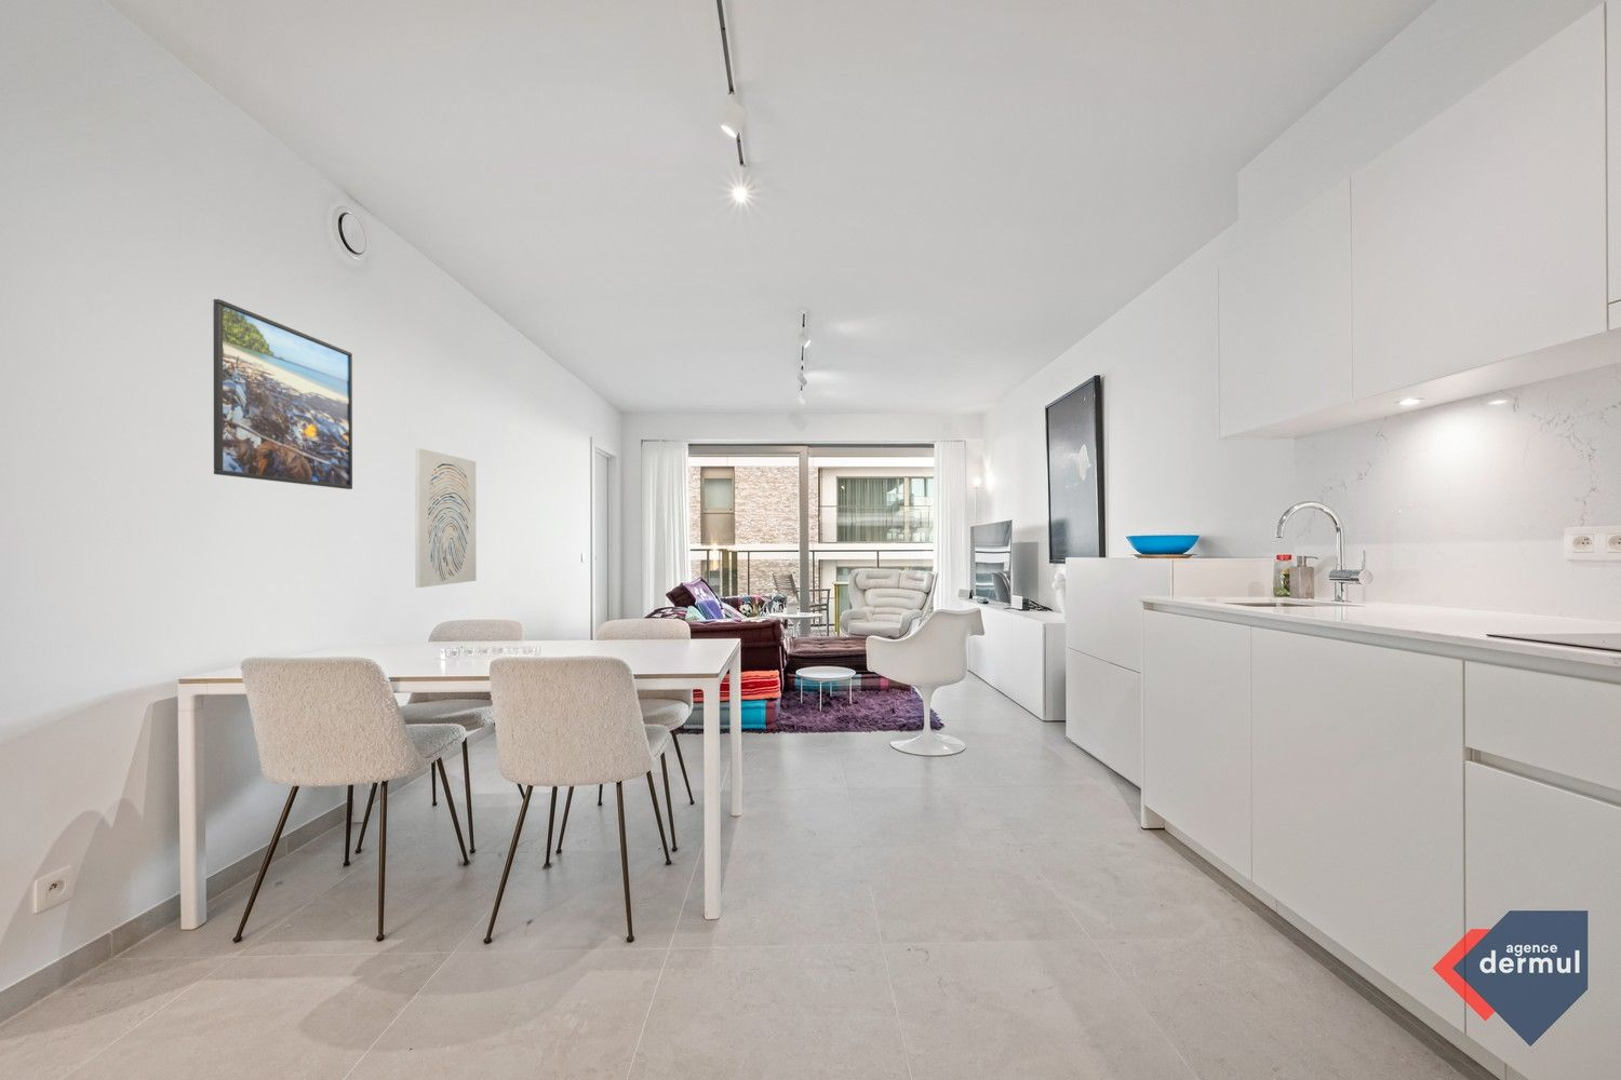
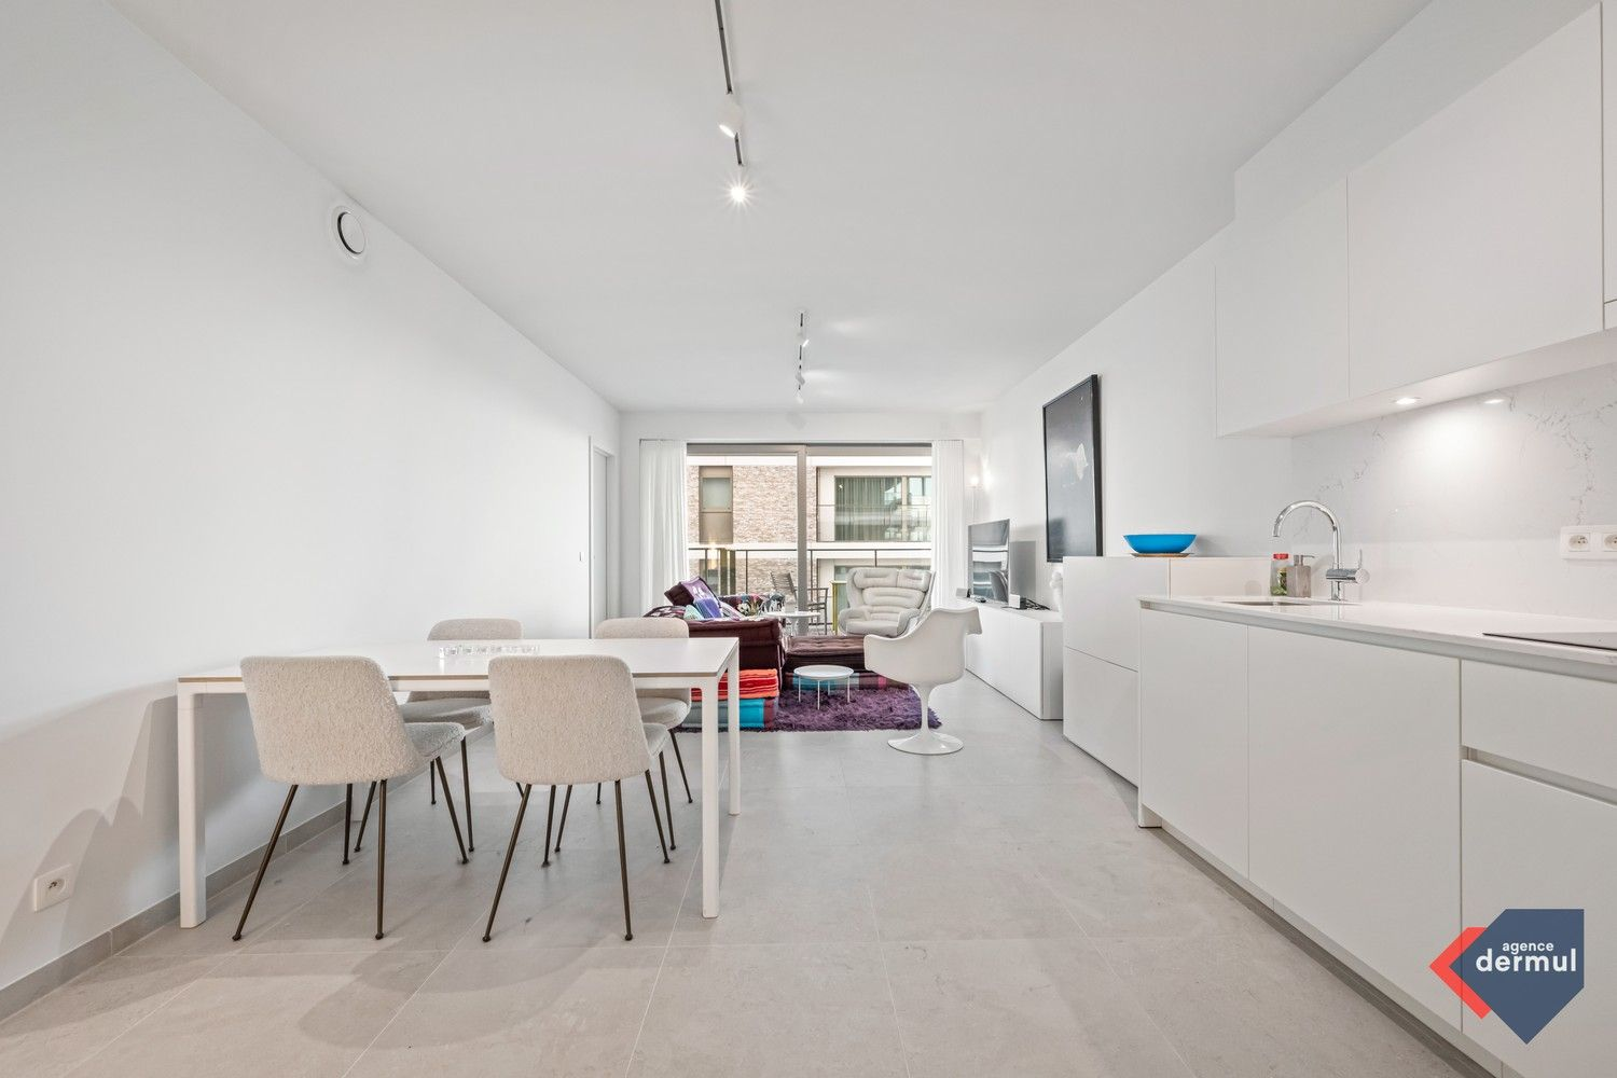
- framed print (291, 405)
- wall art (447, 520)
